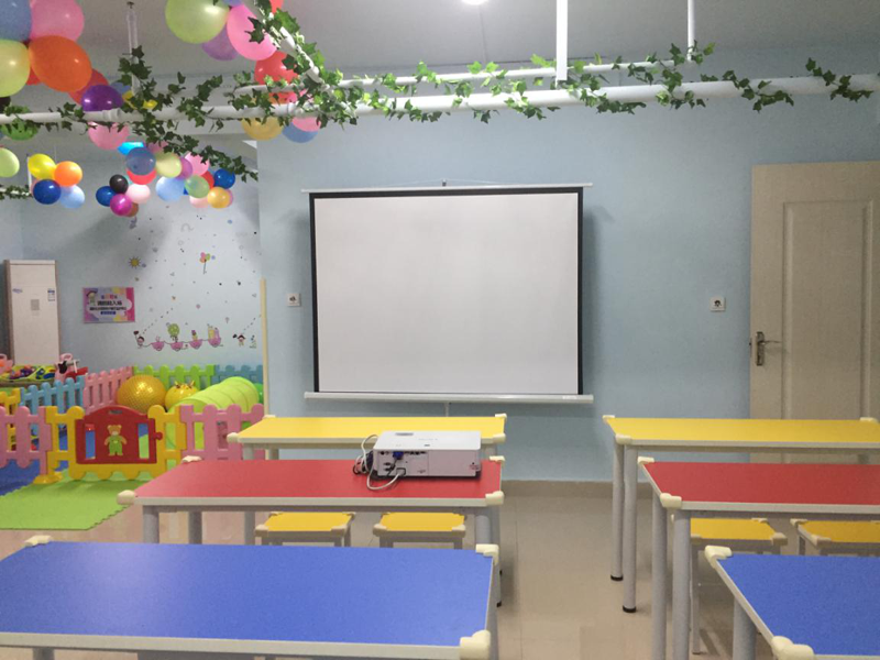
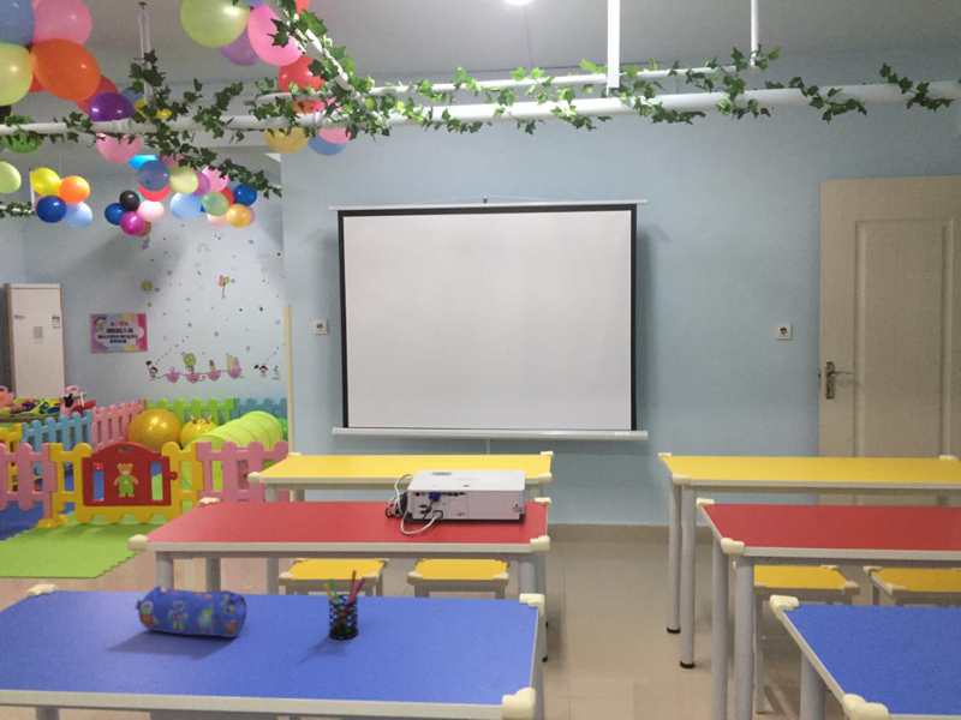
+ pen holder (342, 601)
+ pencil case (192, 610)
